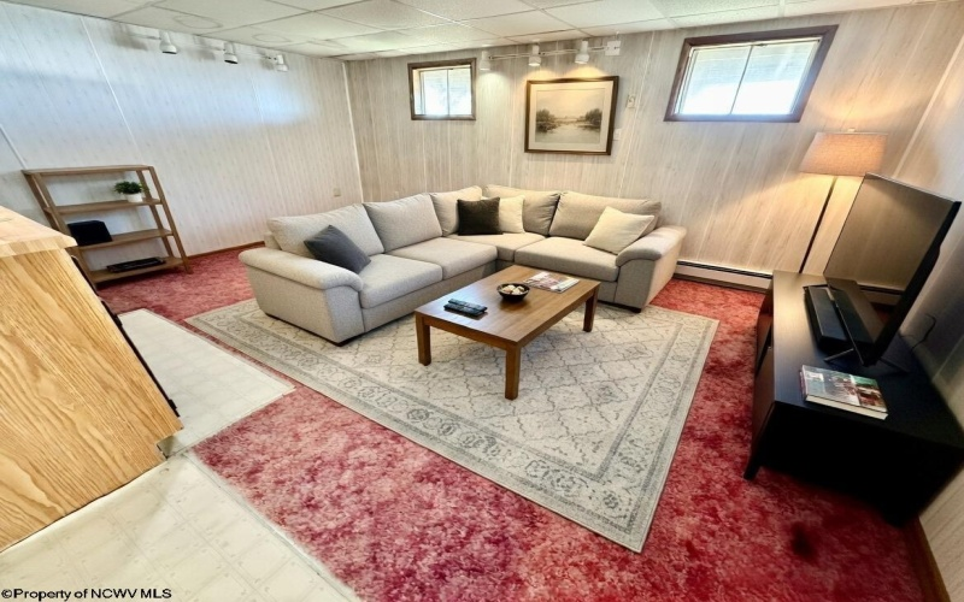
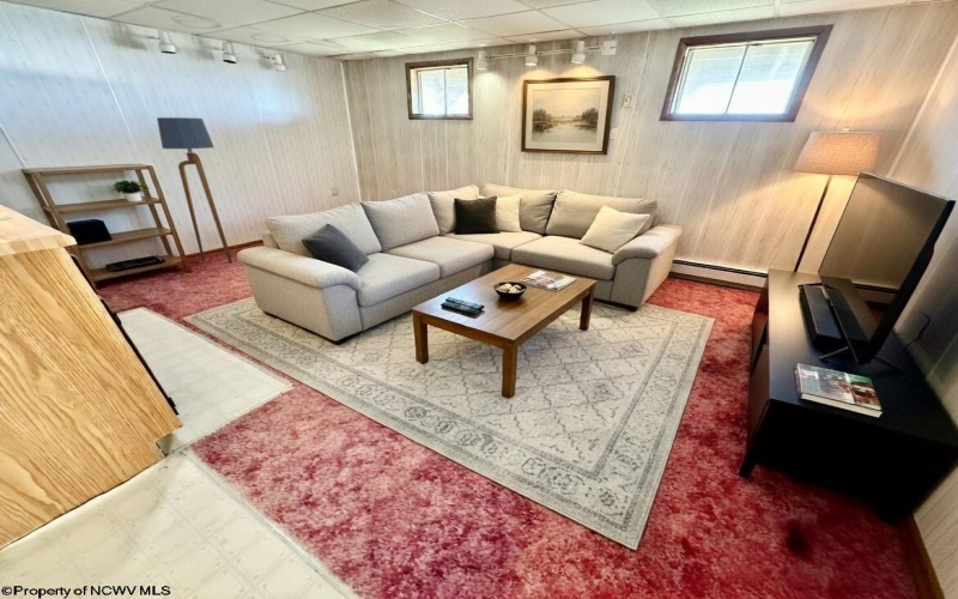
+ floor lamp (205, 193)
